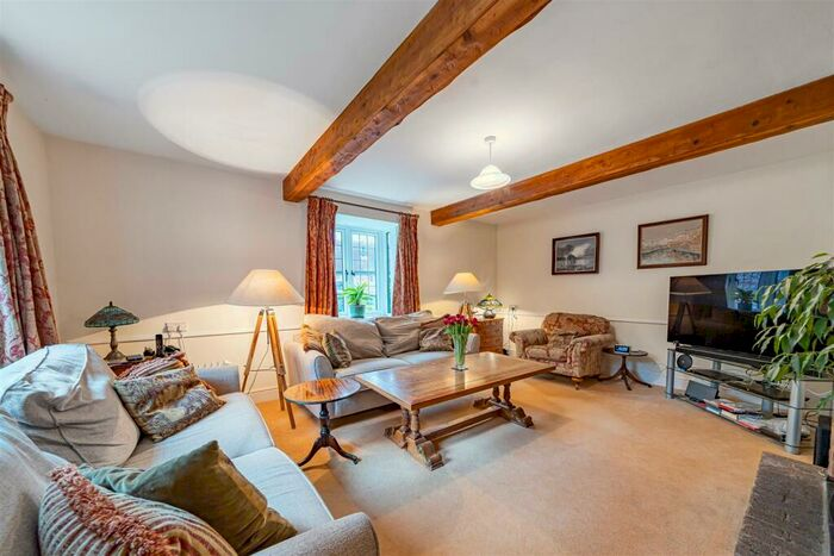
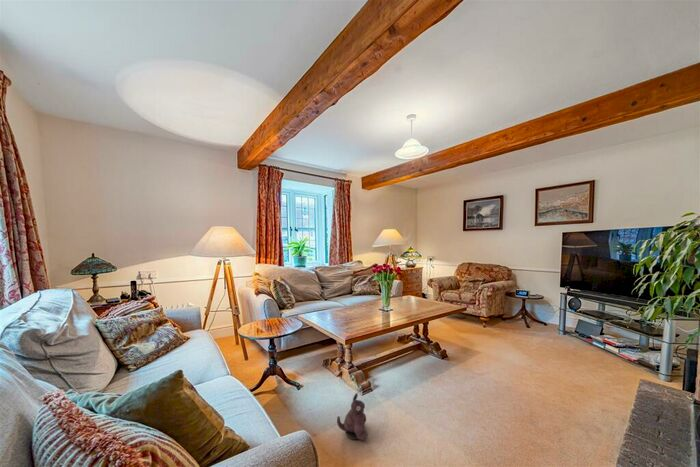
+ plush toy (351, 414)
